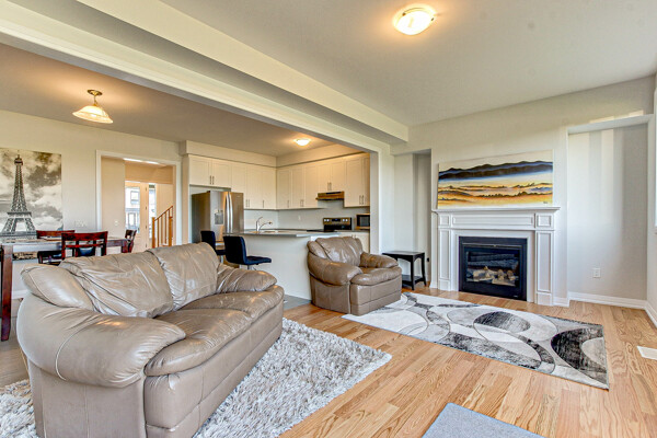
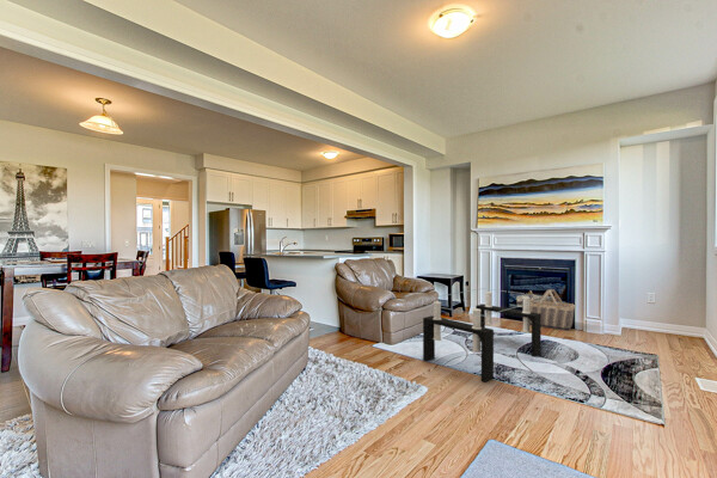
+ basket (550, 307)
+ coffee table (483, 327)
